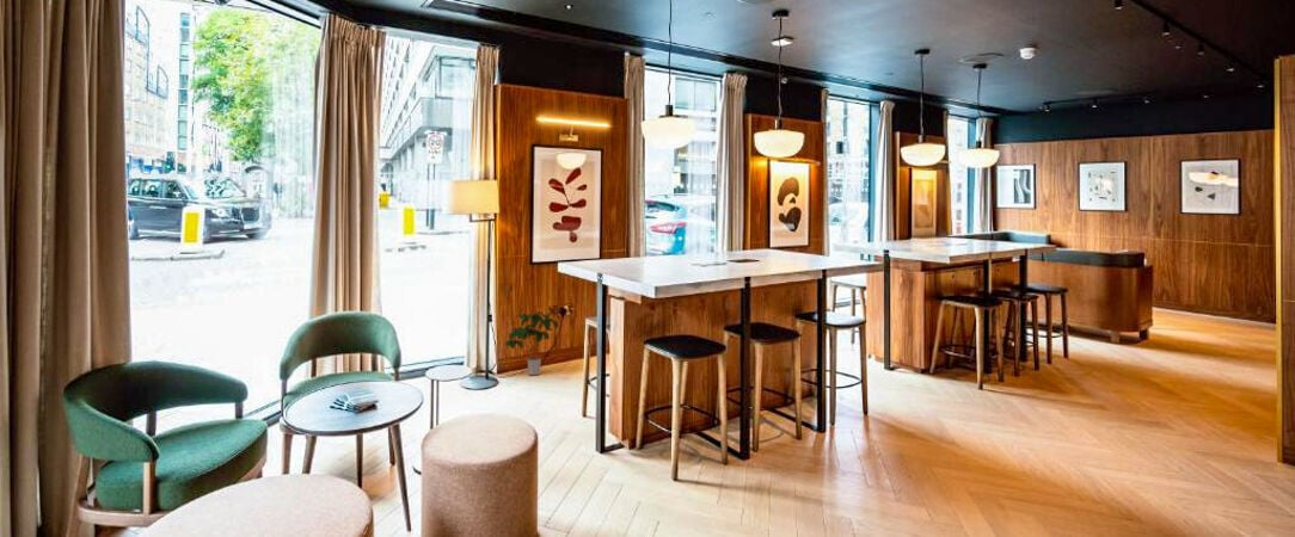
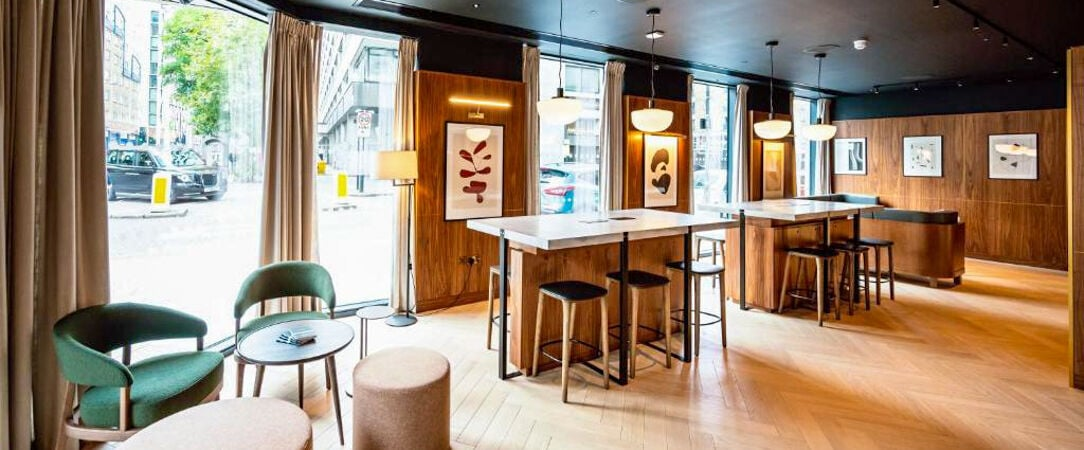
- potted plant (528, 342)
